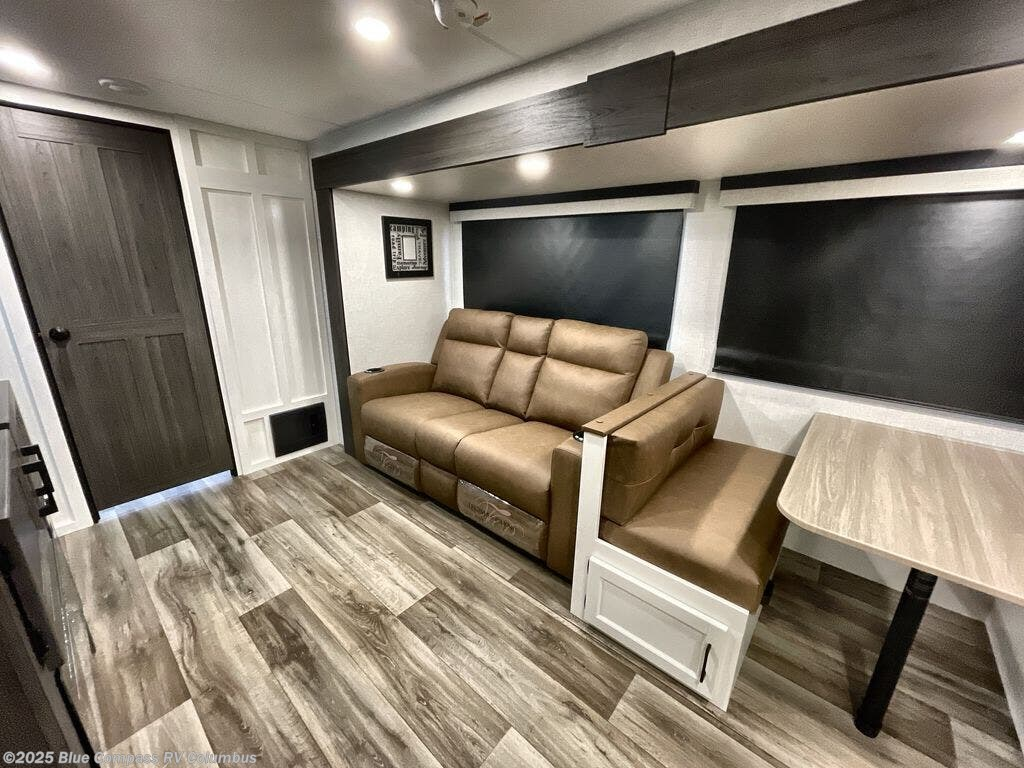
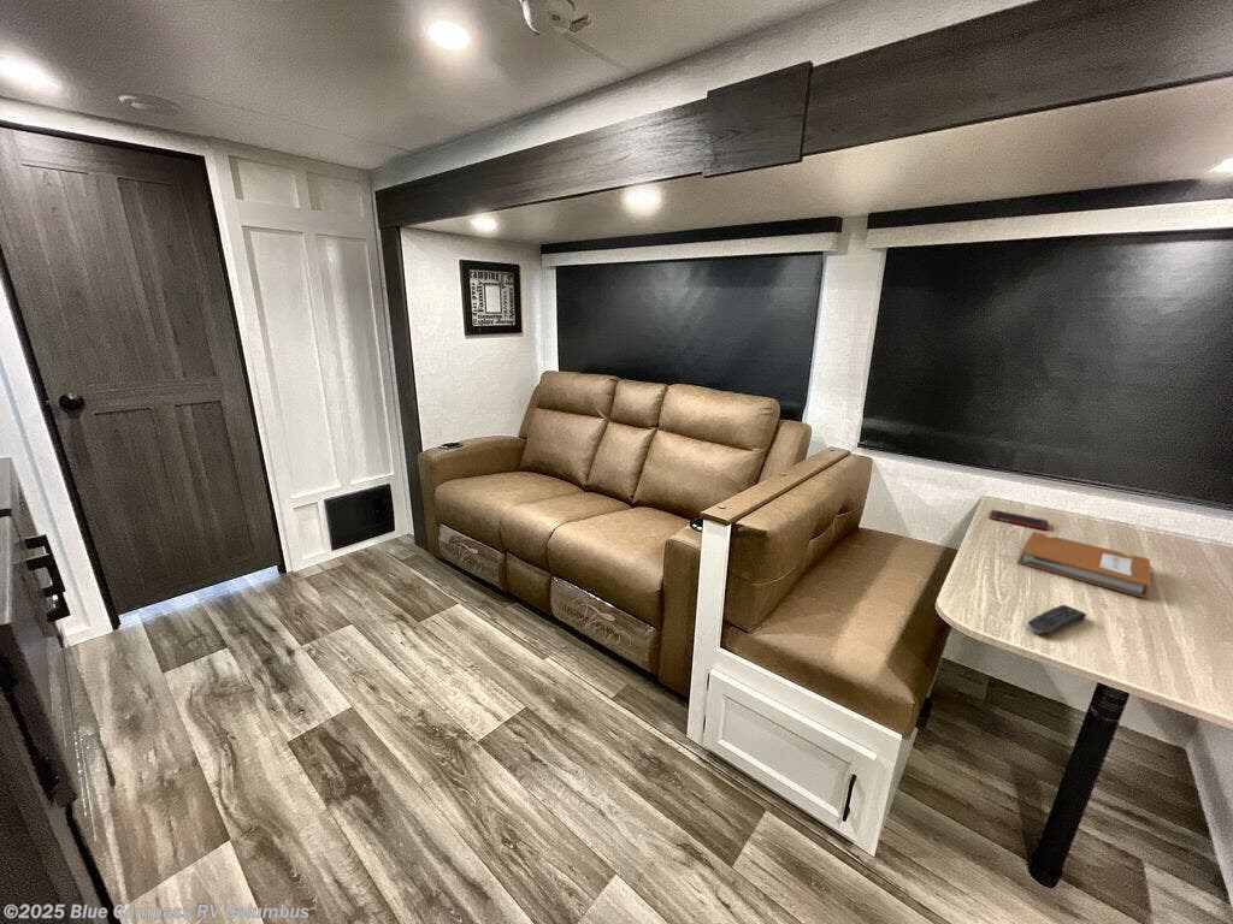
+ remote control (1055, 620)
+ cell phone (1017, 519)
+ notebook (1086, 561)
